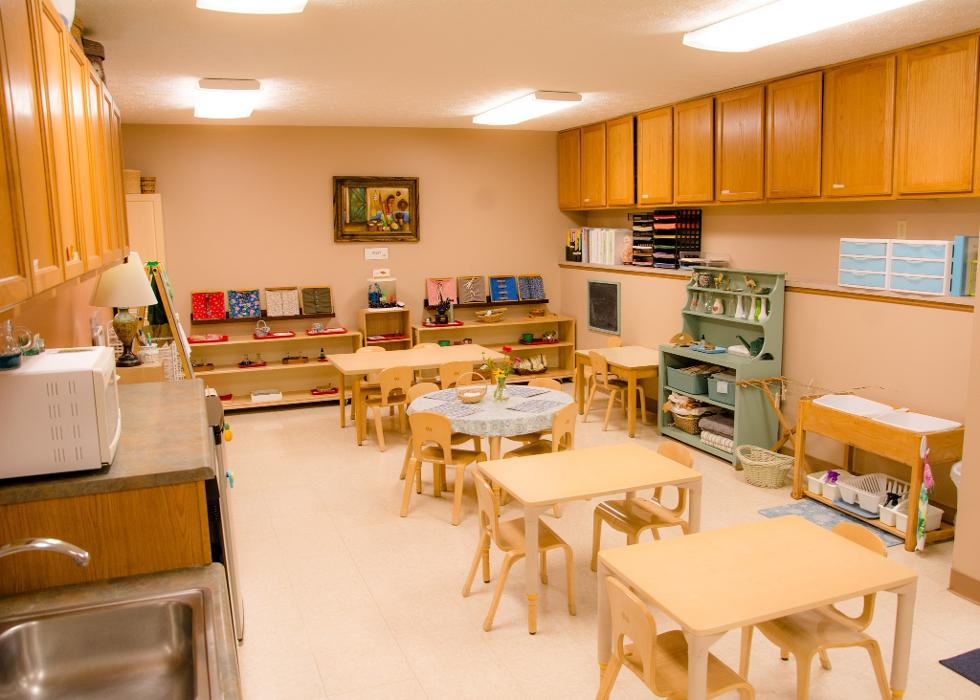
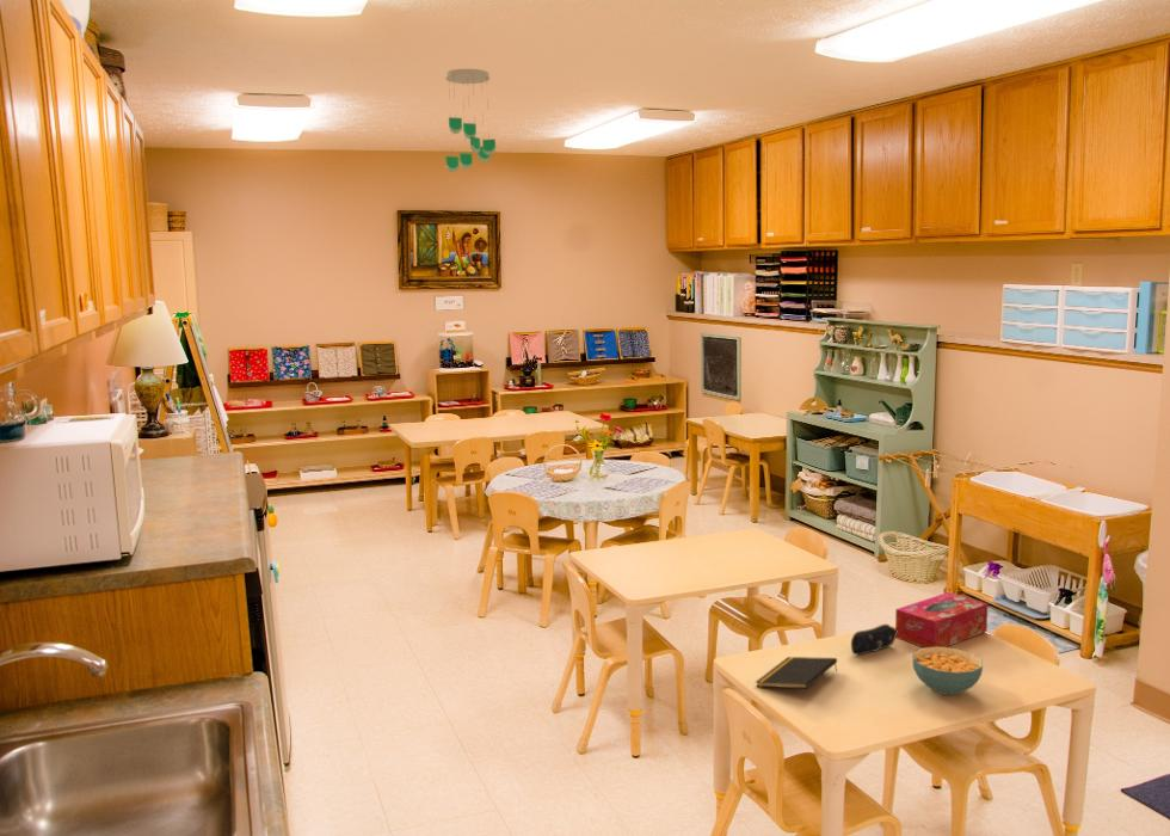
+ ceiling mobile (469, 123)
+ cereal bowl (946, 675)
+ tissue box (941, 620)
+ notepad (796, 671)
+ pencil case (873, 639)
